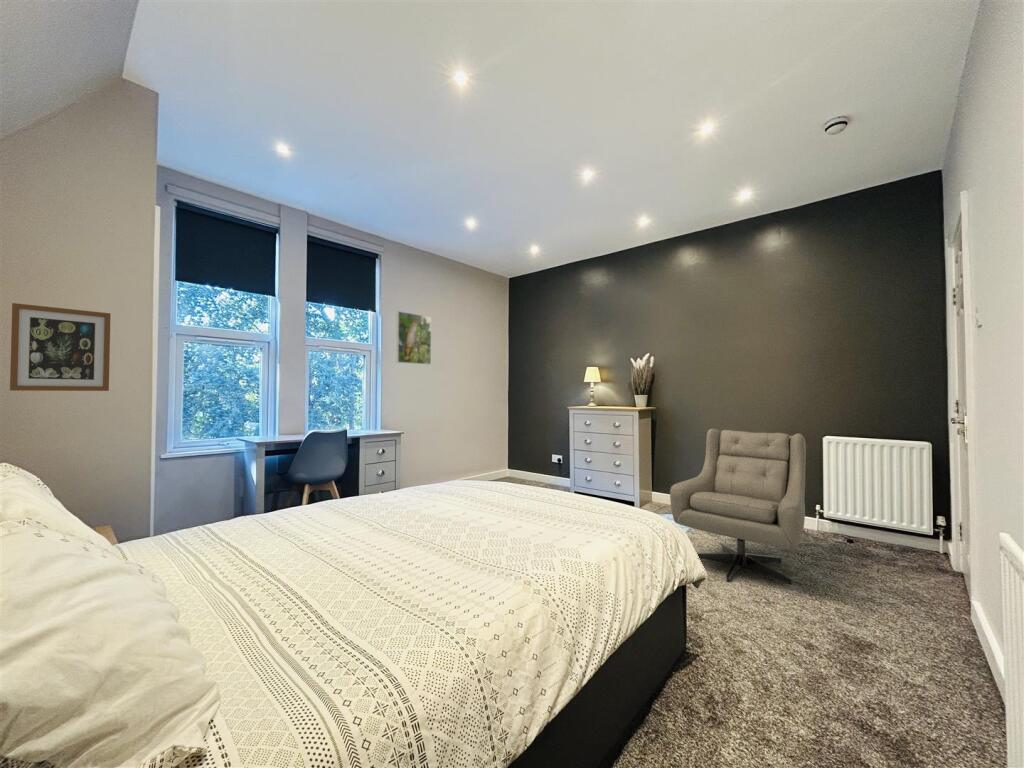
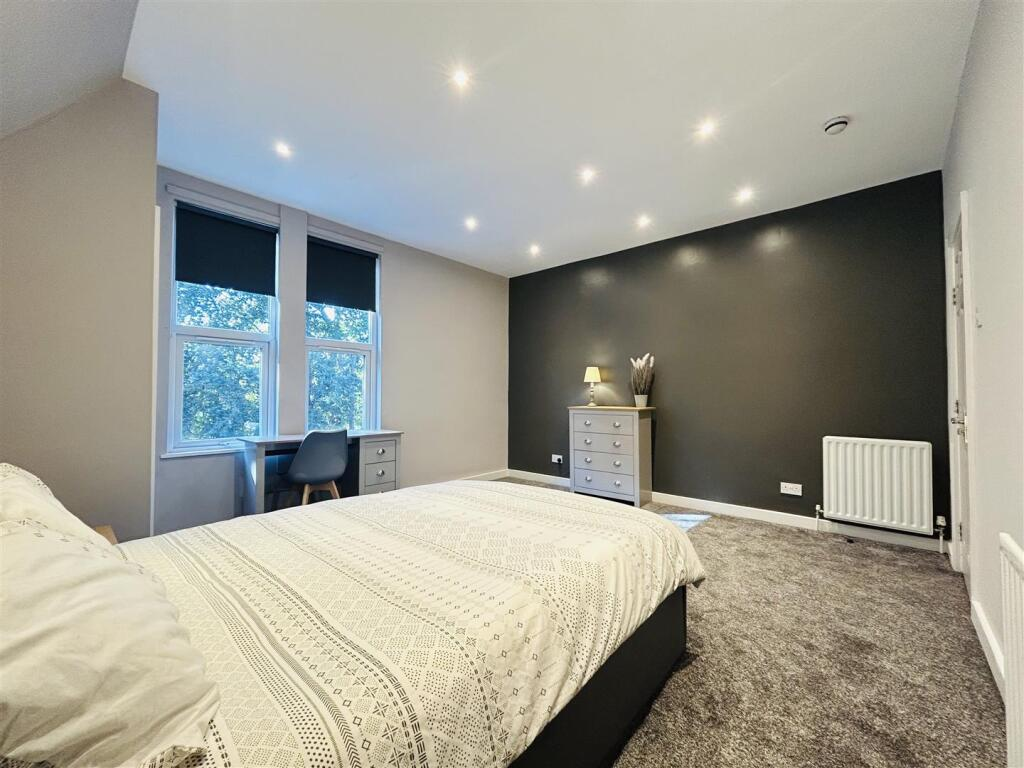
- wall art (63, 349)
- armchair (745, 497)
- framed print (414, 338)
